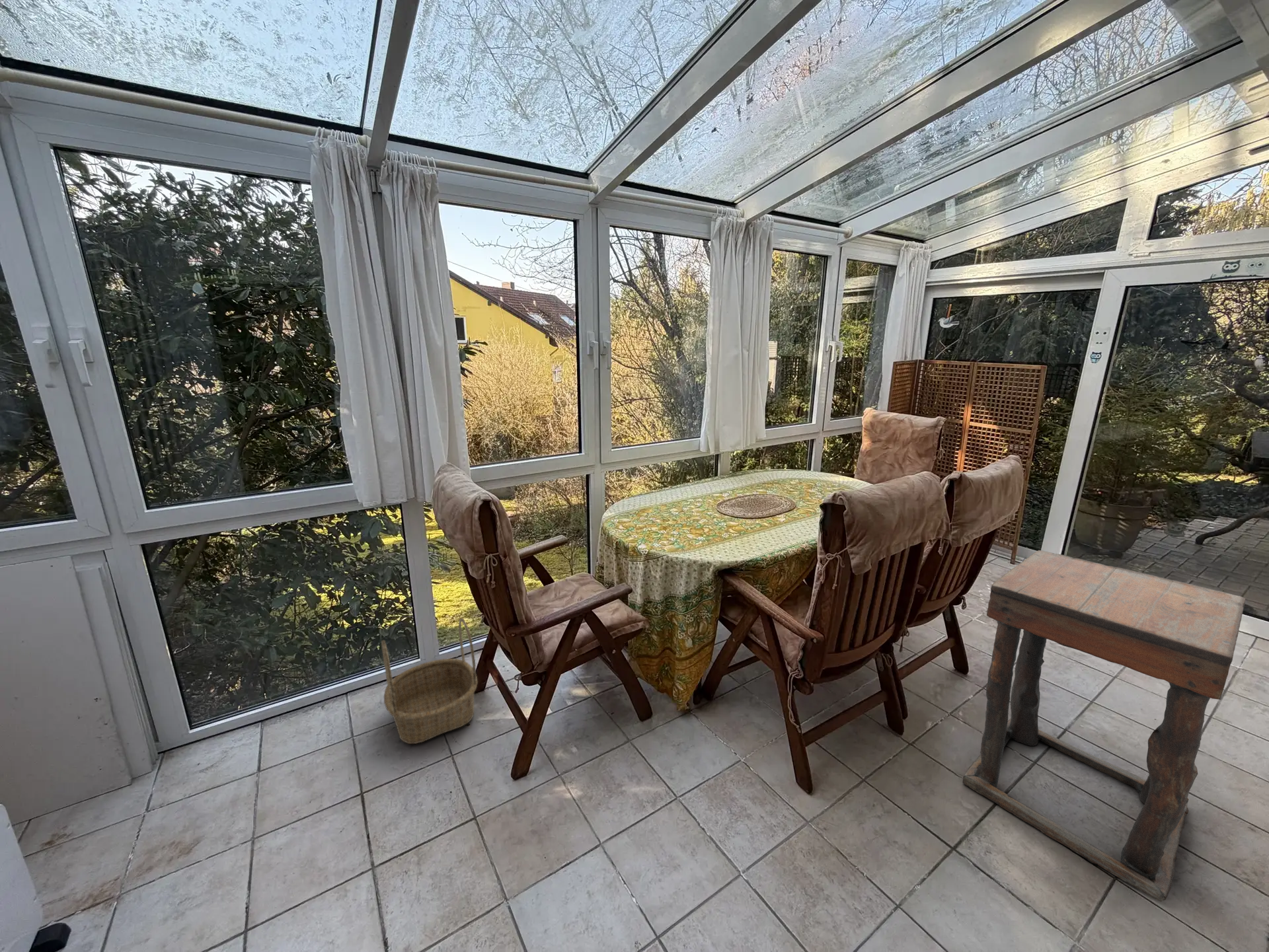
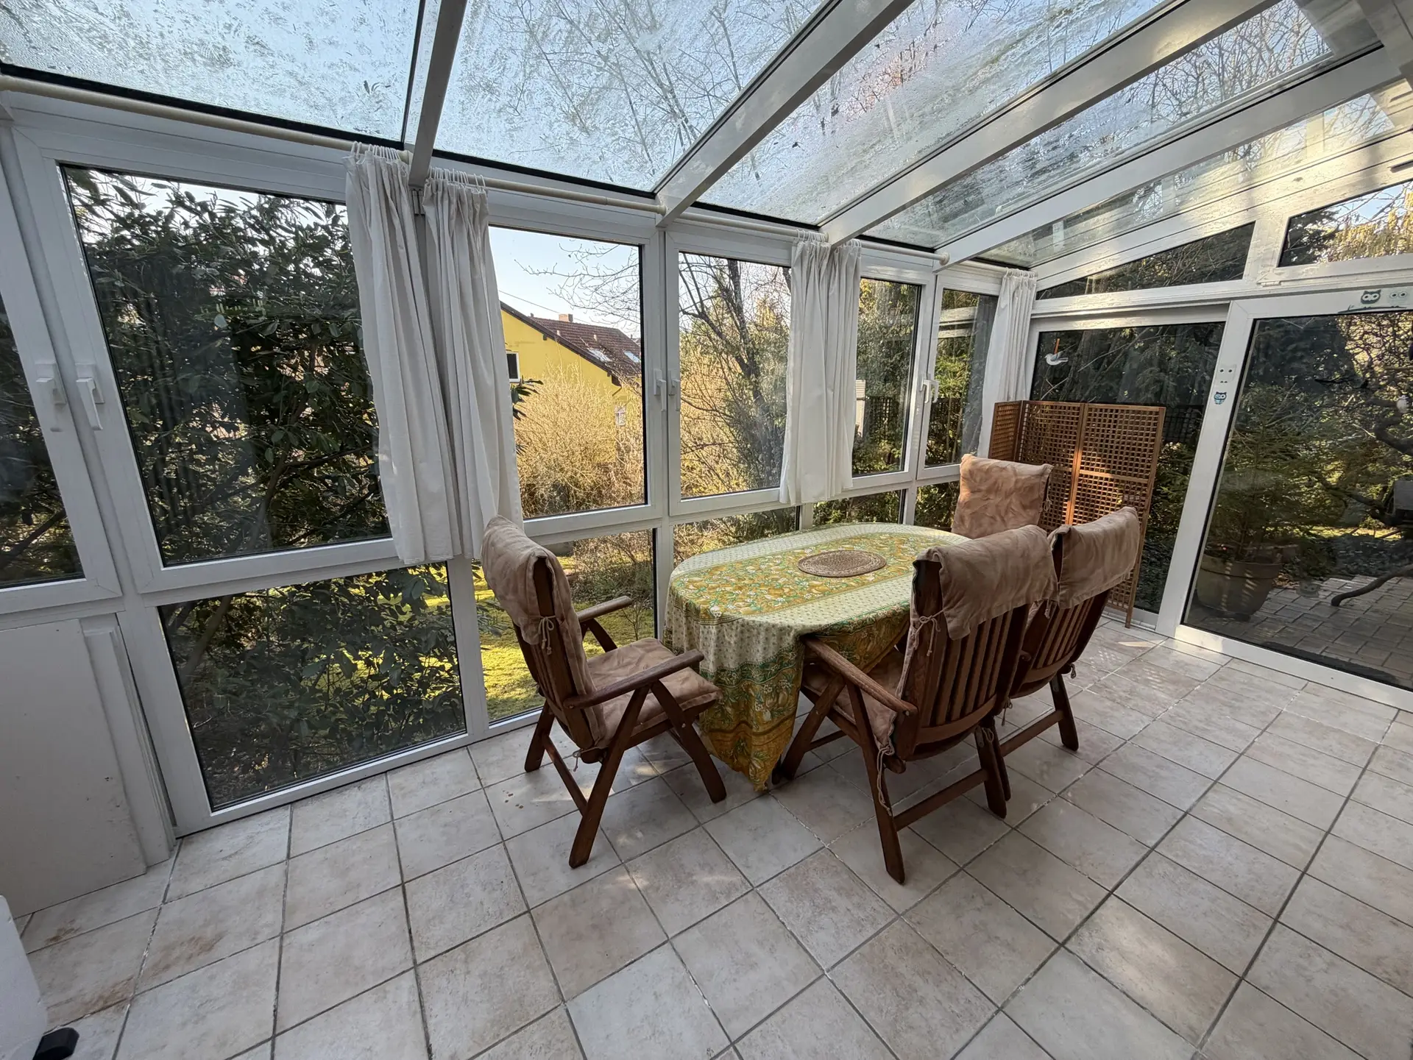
- basket (430, 676)
- side table (1108, 661)
